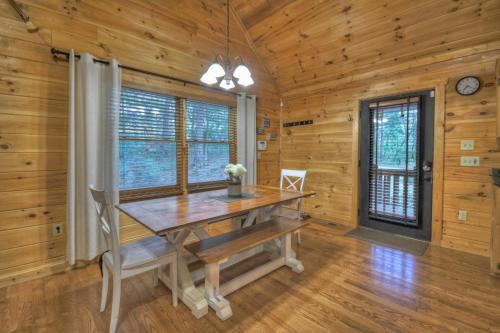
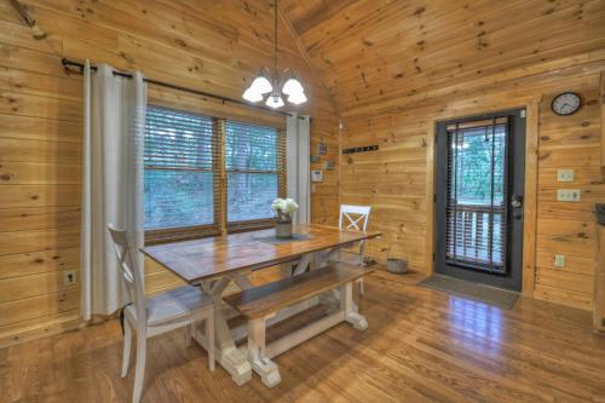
+ basket (397, 258)
